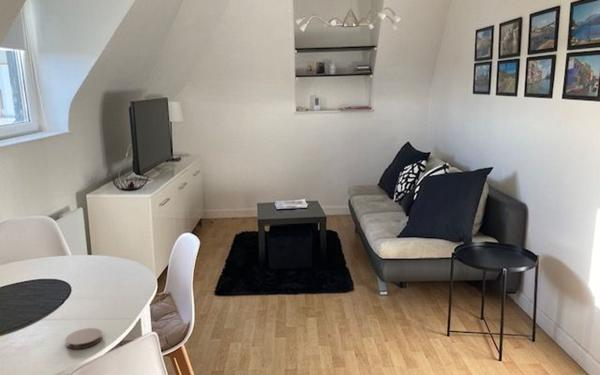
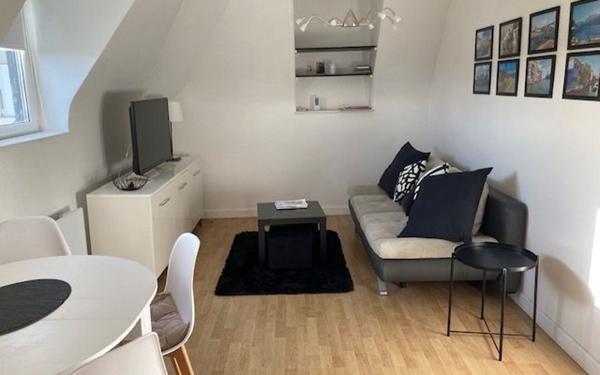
- coaster (84, 338)
